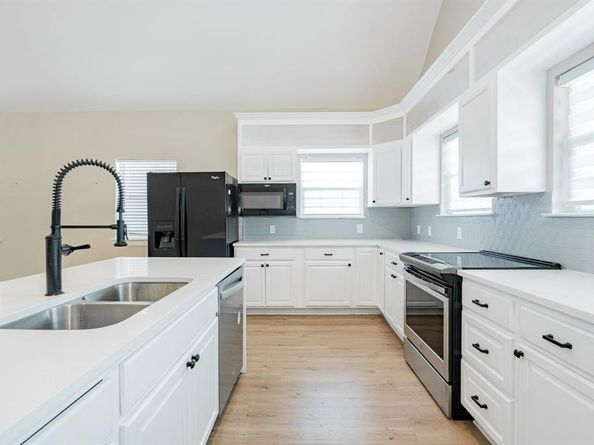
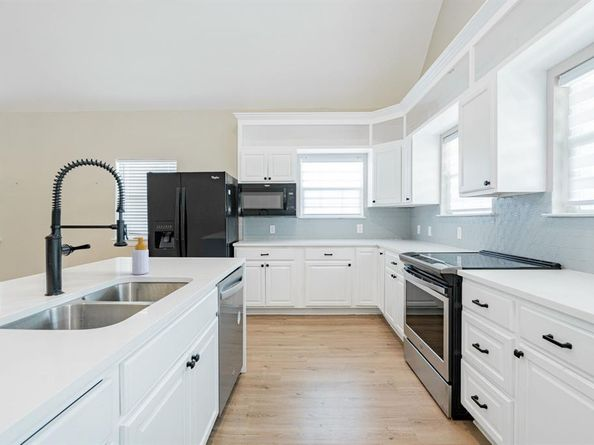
+ soap bottle (140, 255)
